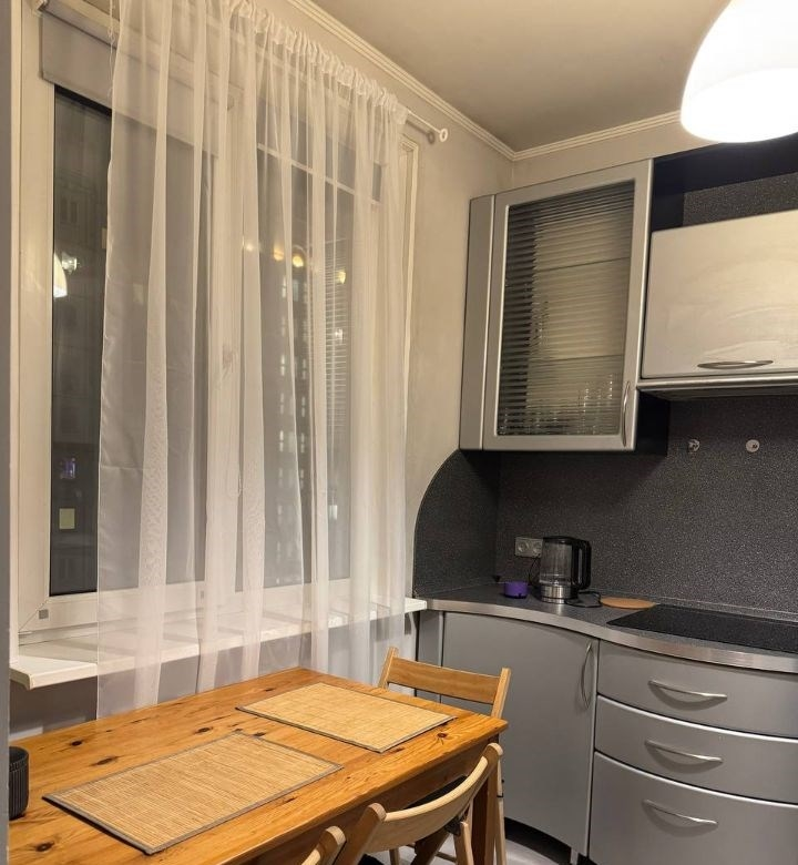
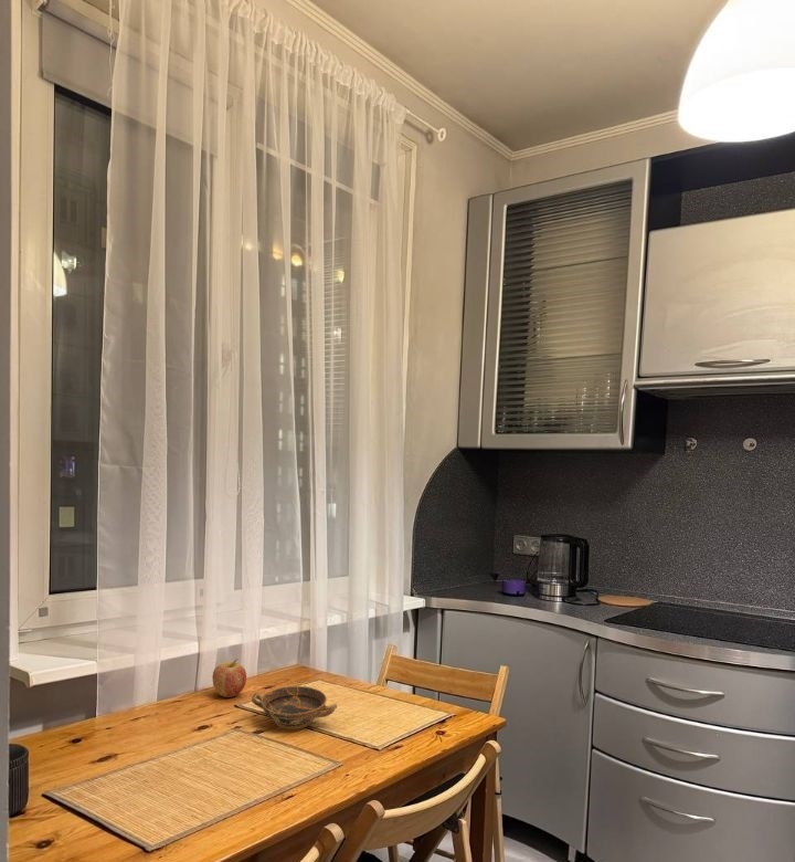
+ fruit (229, 677)
+ bowl (293, 709)
